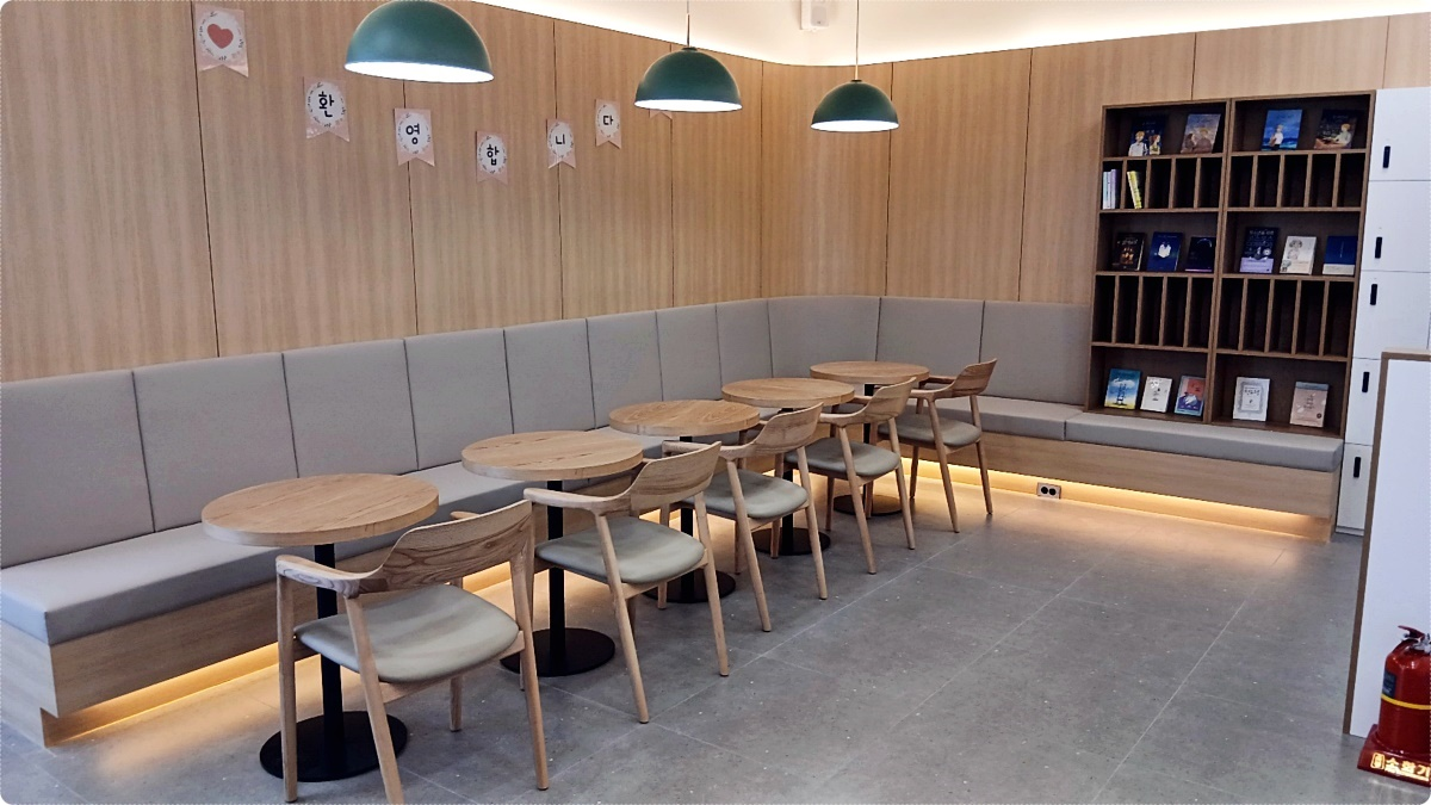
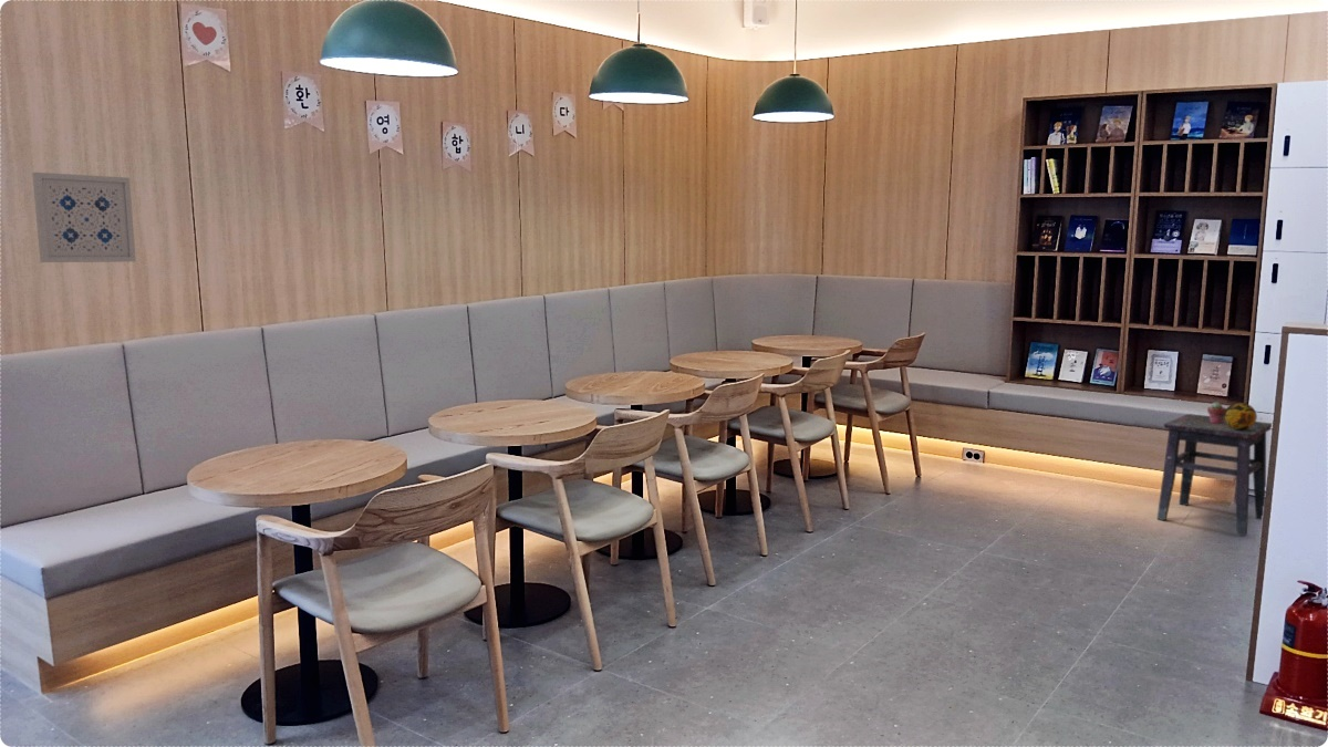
+ side table (1214, 471)
+ decorative orb (1239, 415)
+ potted succulent (1216, 412)
+ wall art (85, 218)
